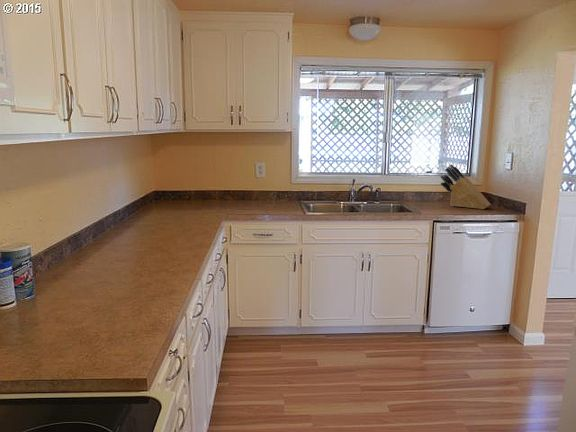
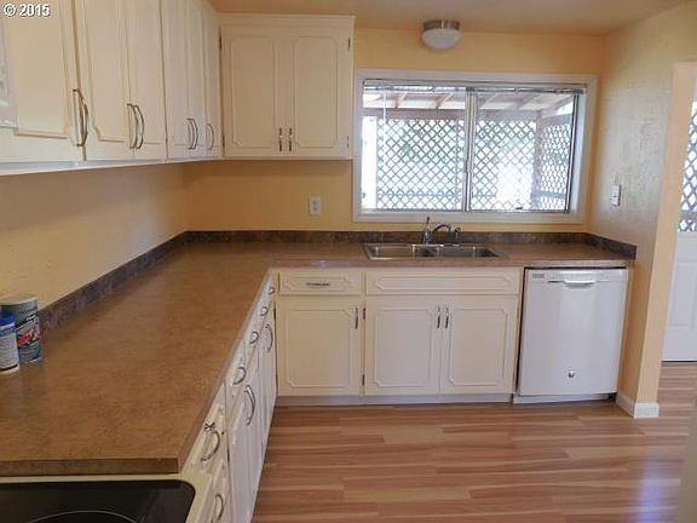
- knife block (465, 185)
